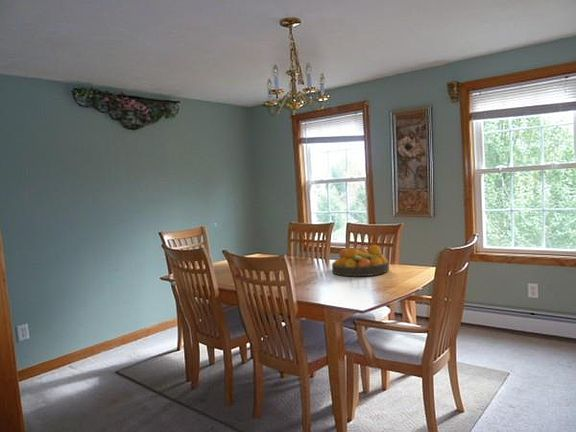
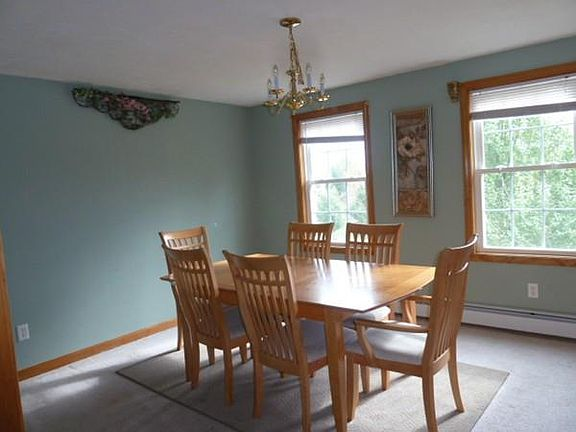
- fruit bowl (359, 258)
